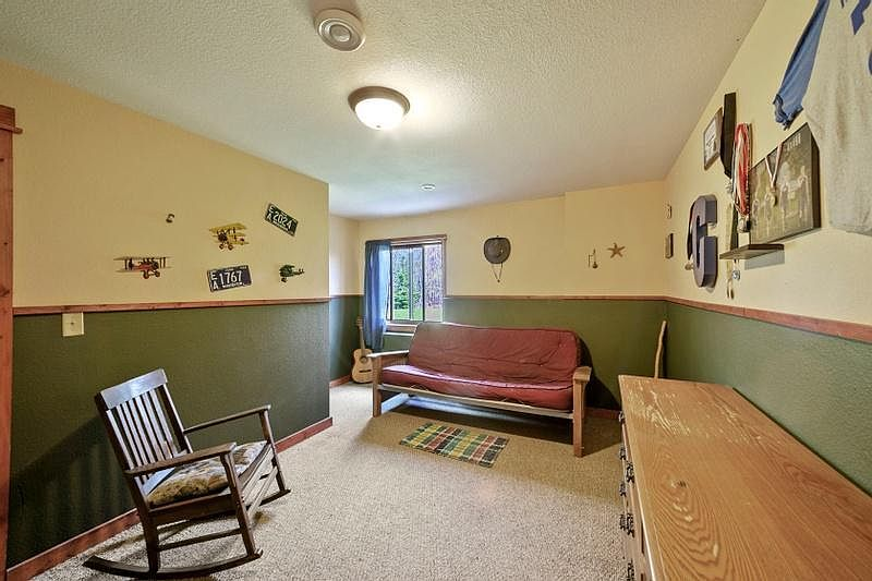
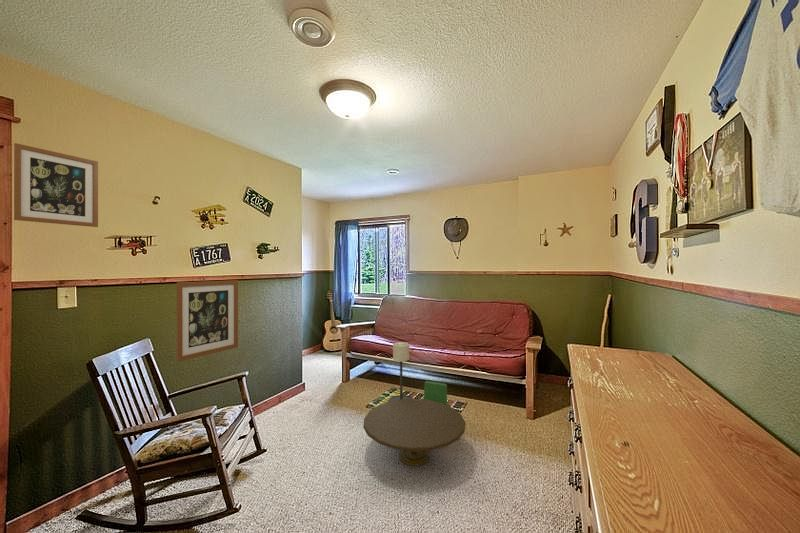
+ wall art (209, 317)
+ wall art (59, 188)
+ coffee table (414, 399)
